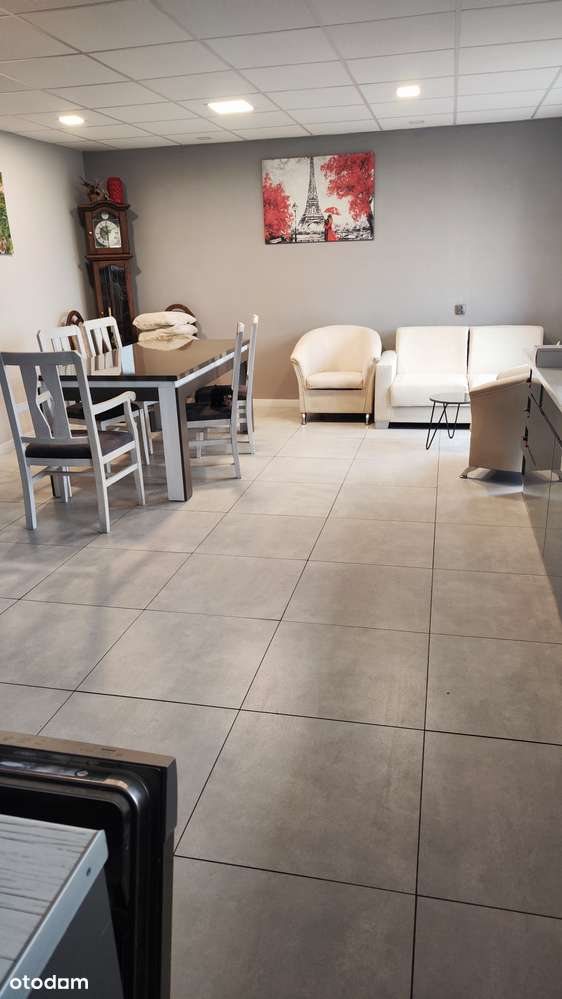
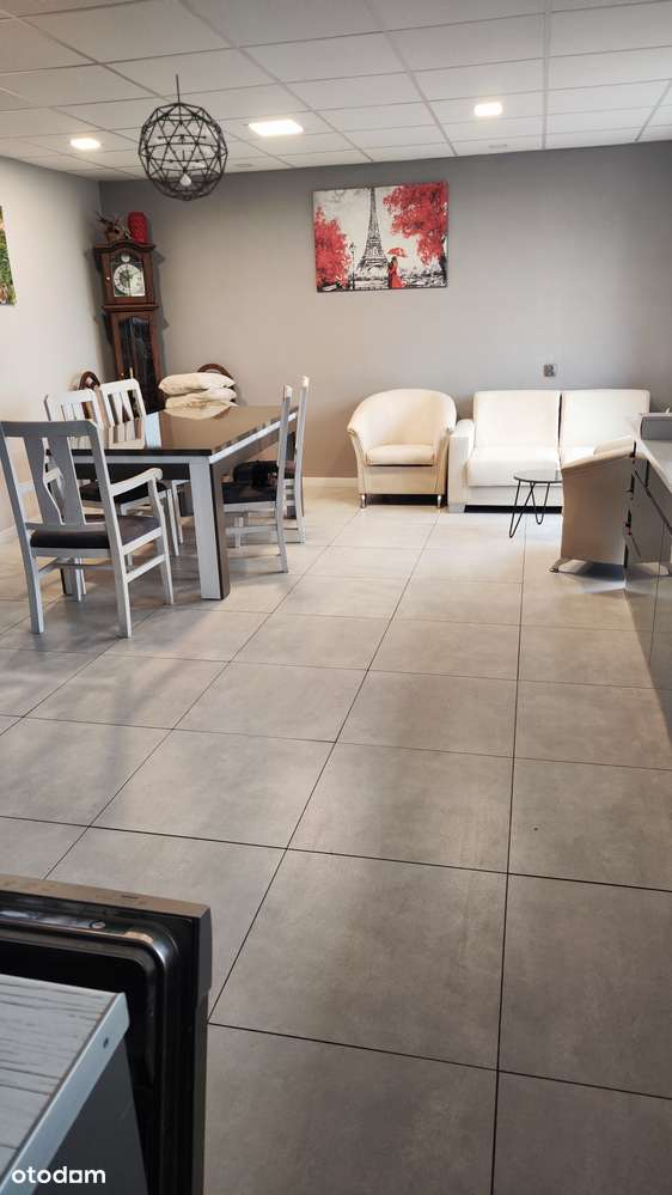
+ pendant light (182, 139)
